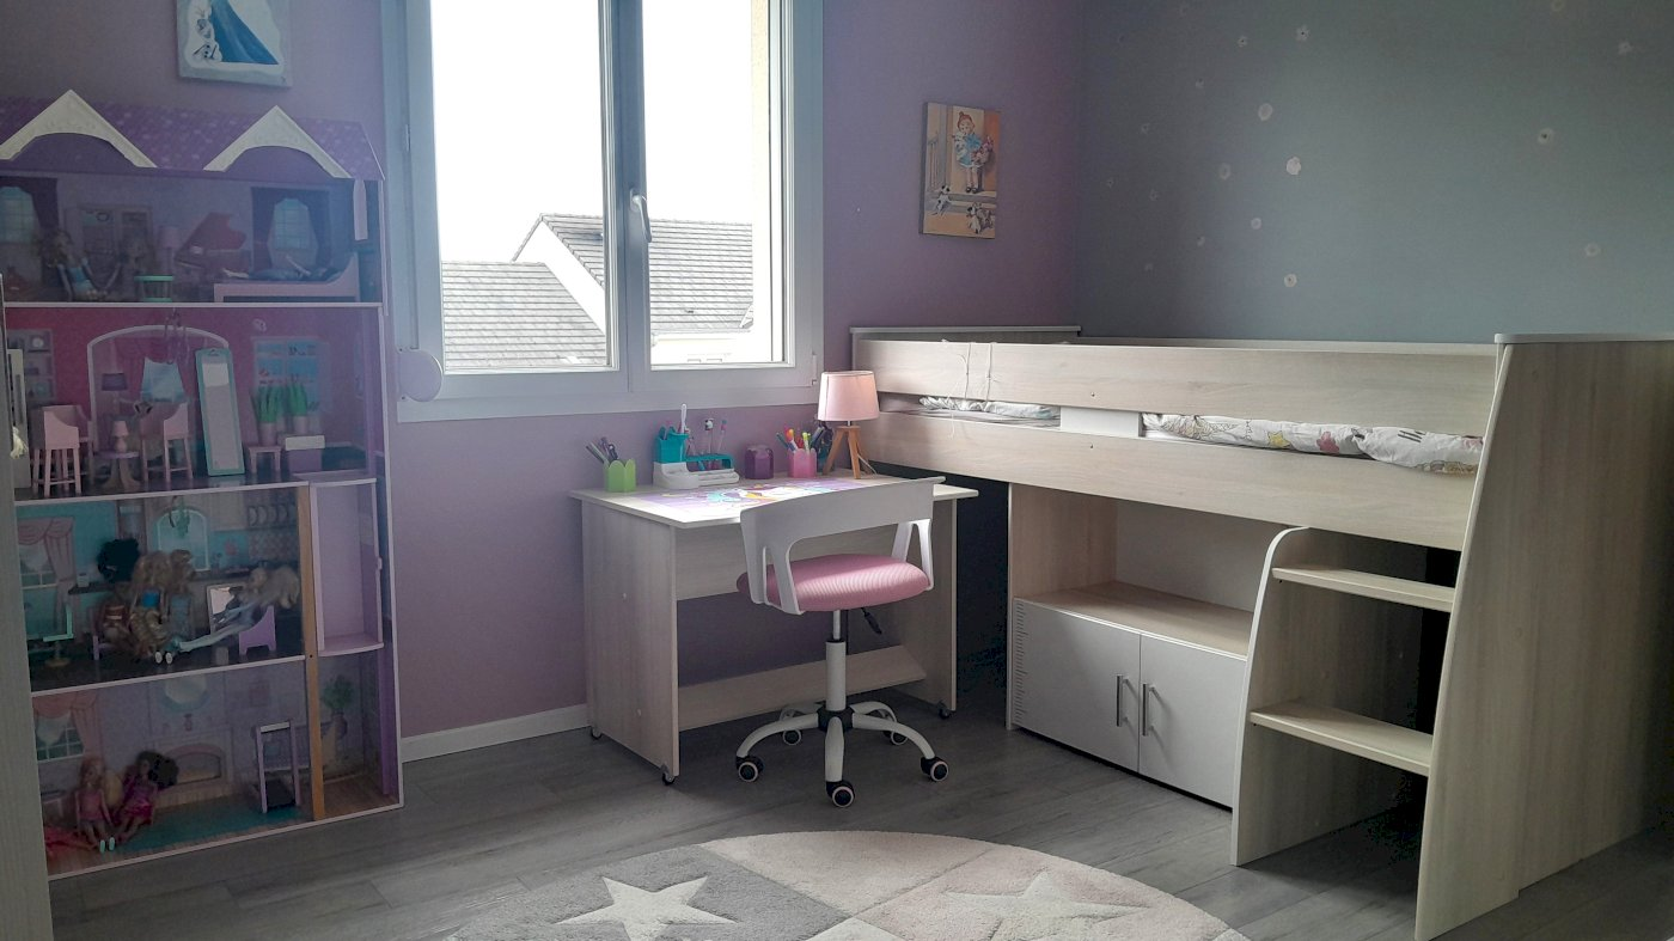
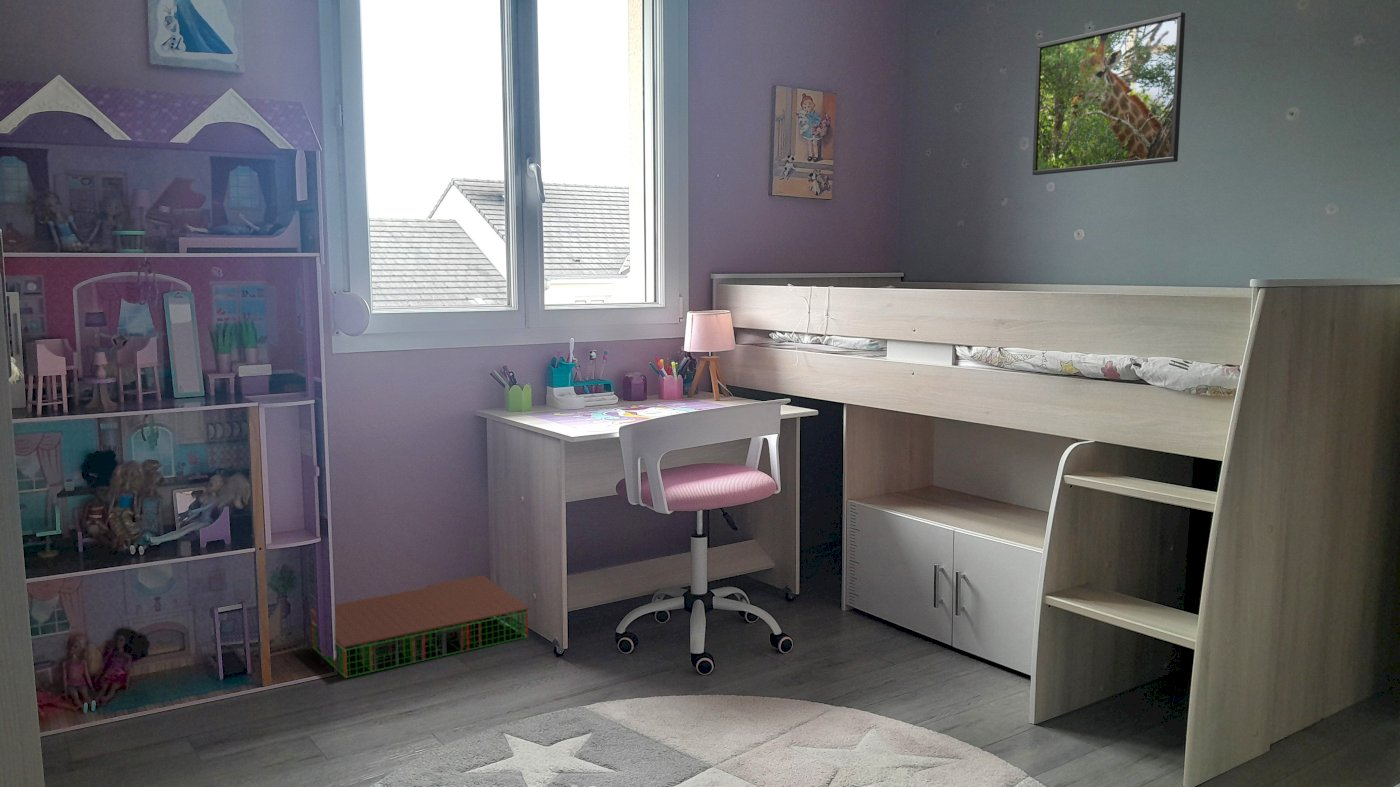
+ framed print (1103, 99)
+ storage bin (420, 622)
